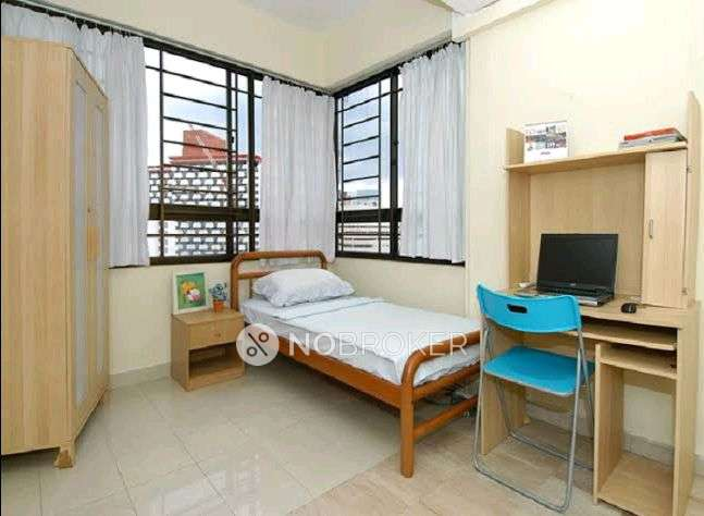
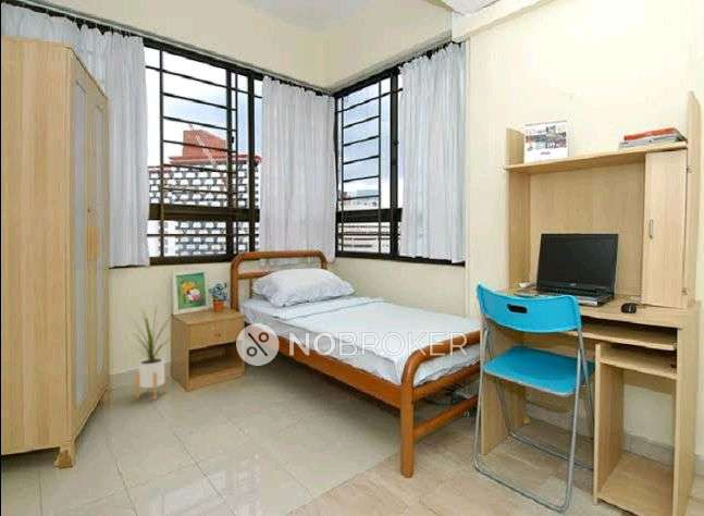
+ house plant (151, 349)
